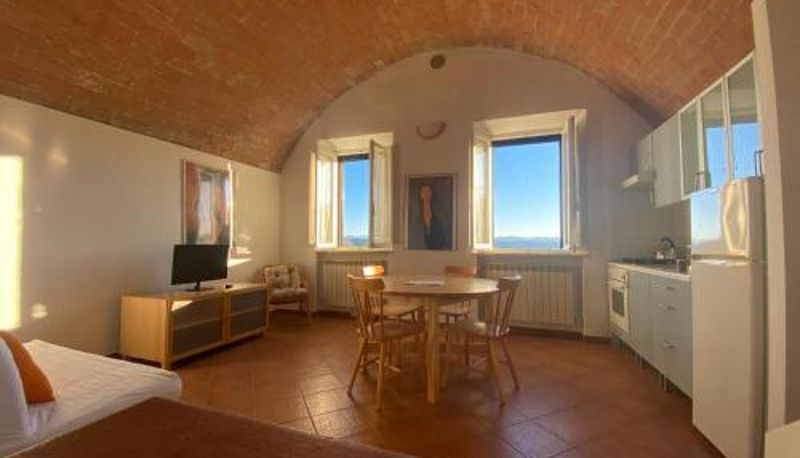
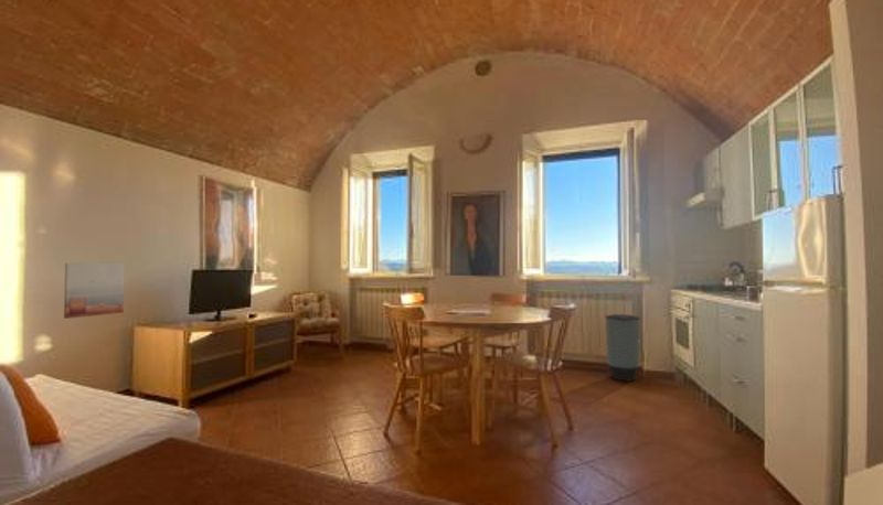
+ trash can (623, 345)
+ wall art (95, 289)
